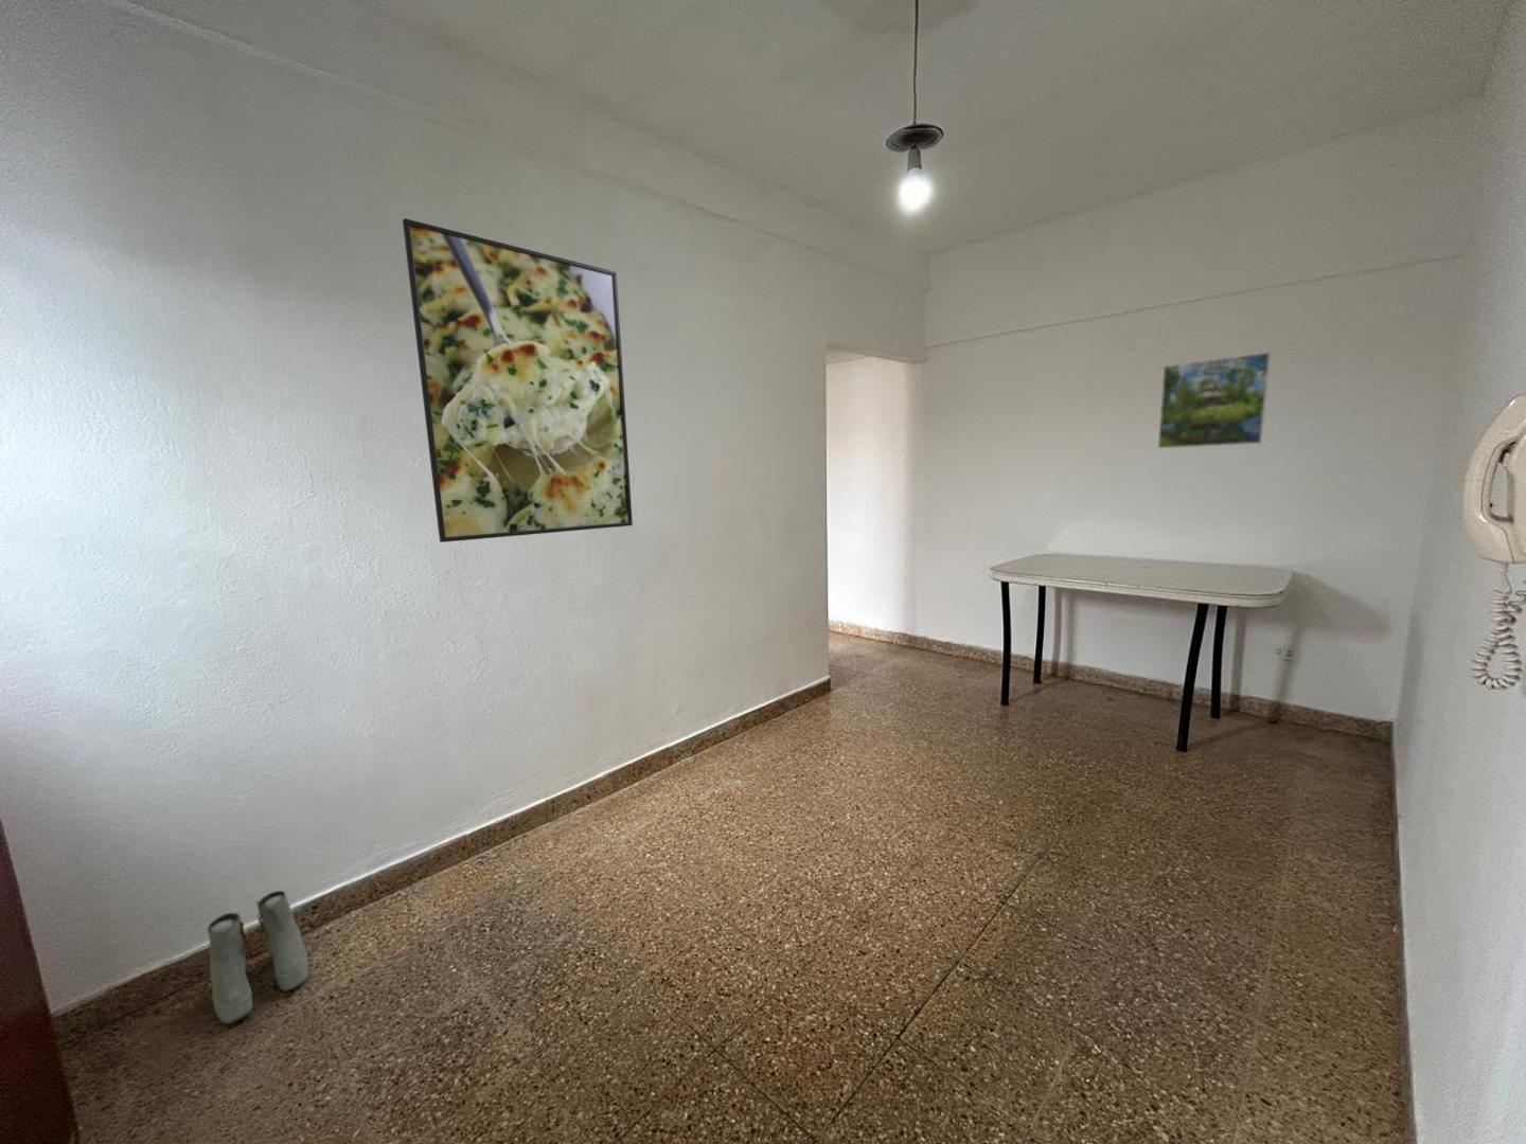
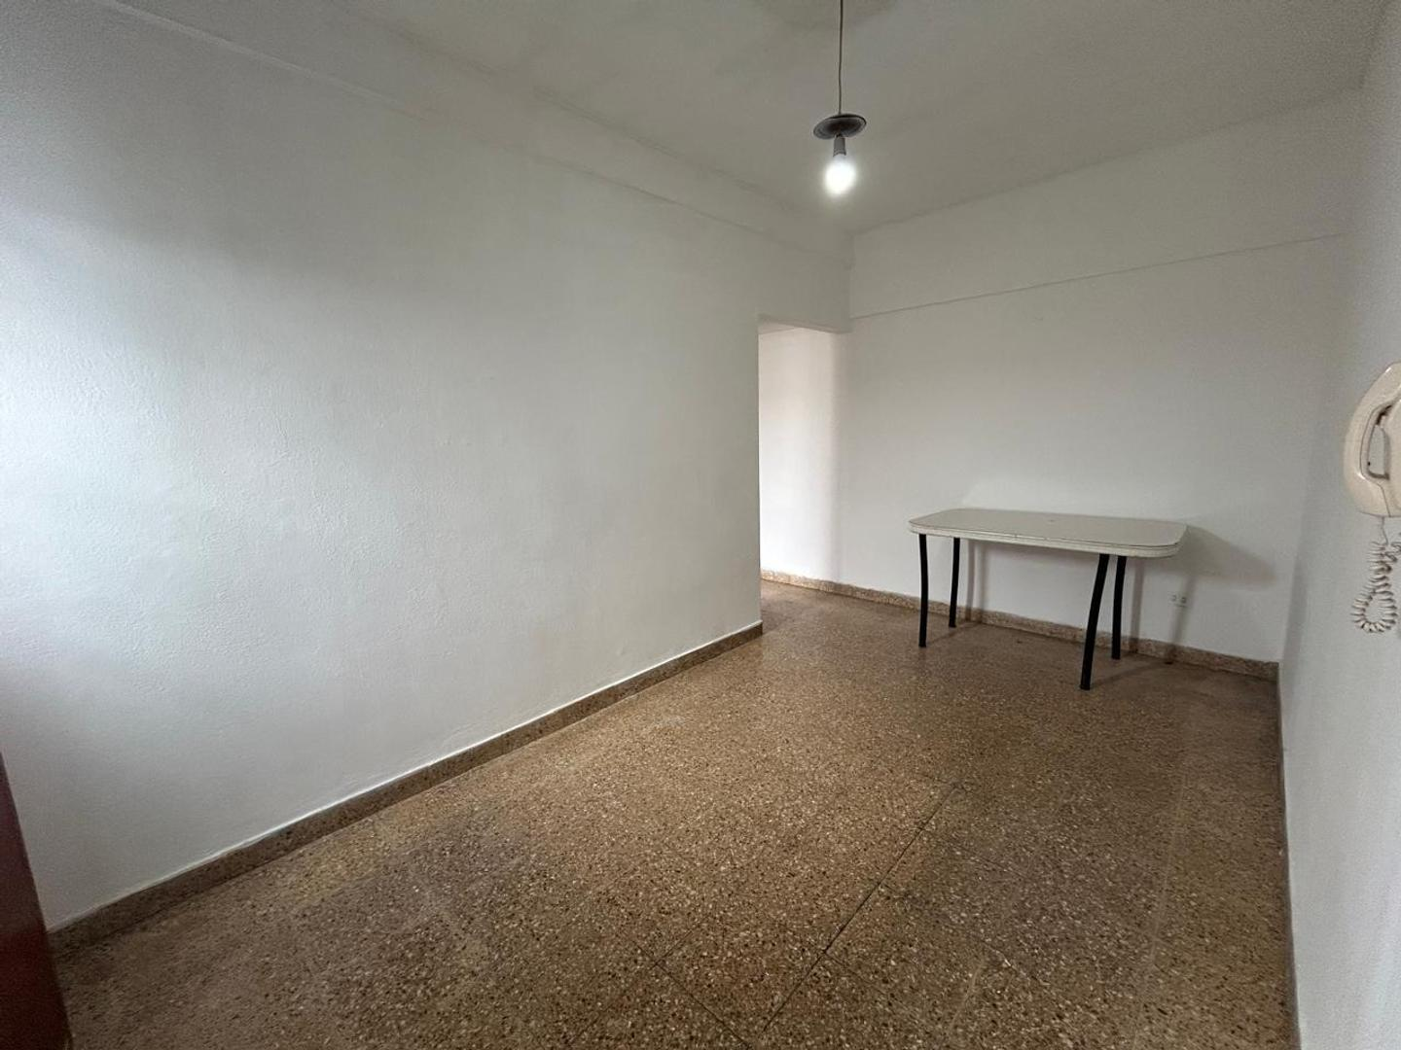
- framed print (533, 397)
- boots (249, 945)
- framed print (1210, 403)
